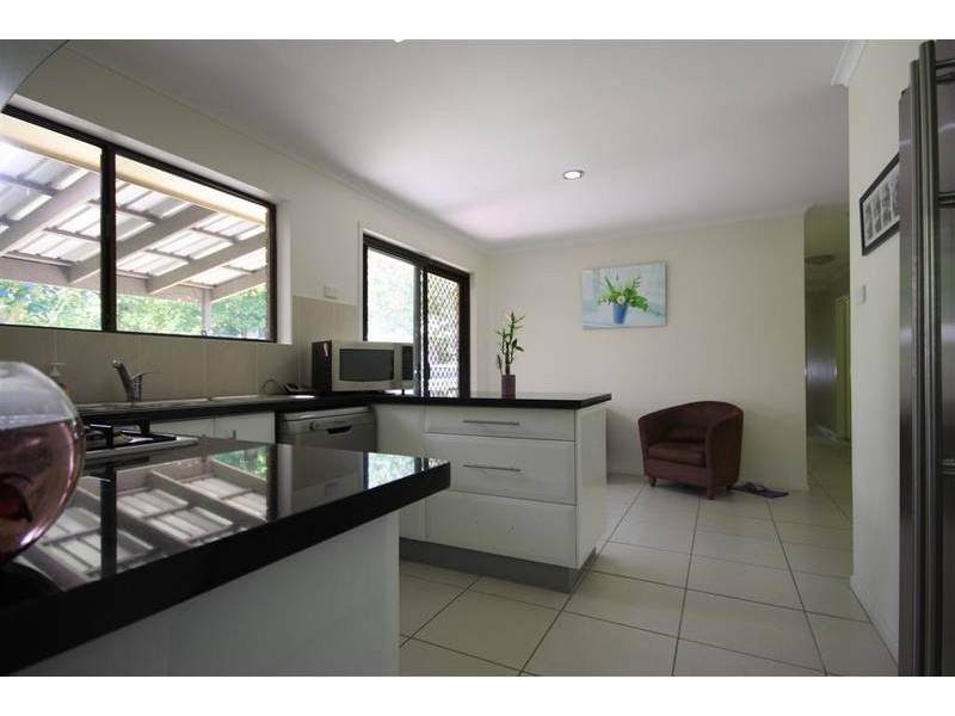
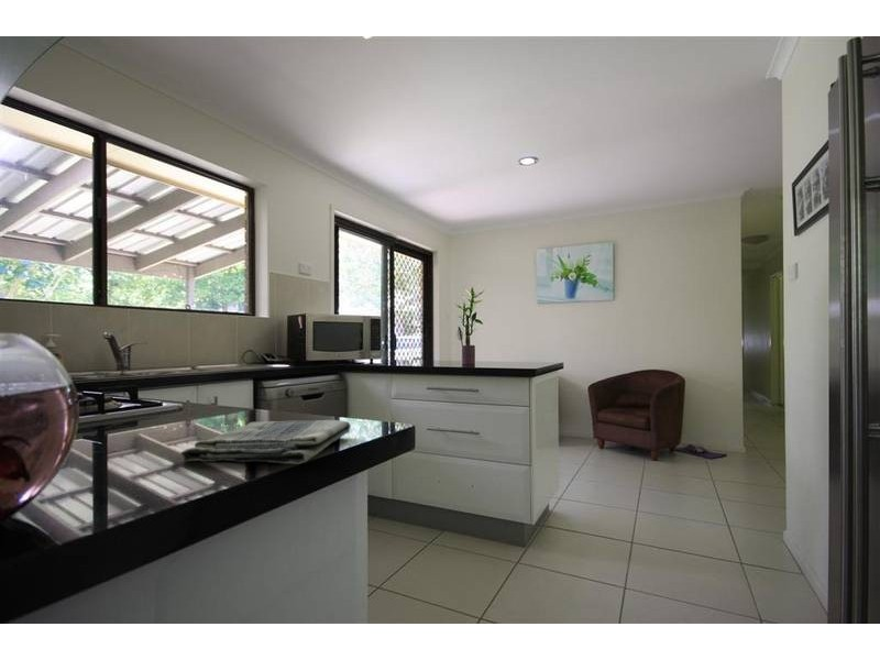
+ dish towel (275, 436)
